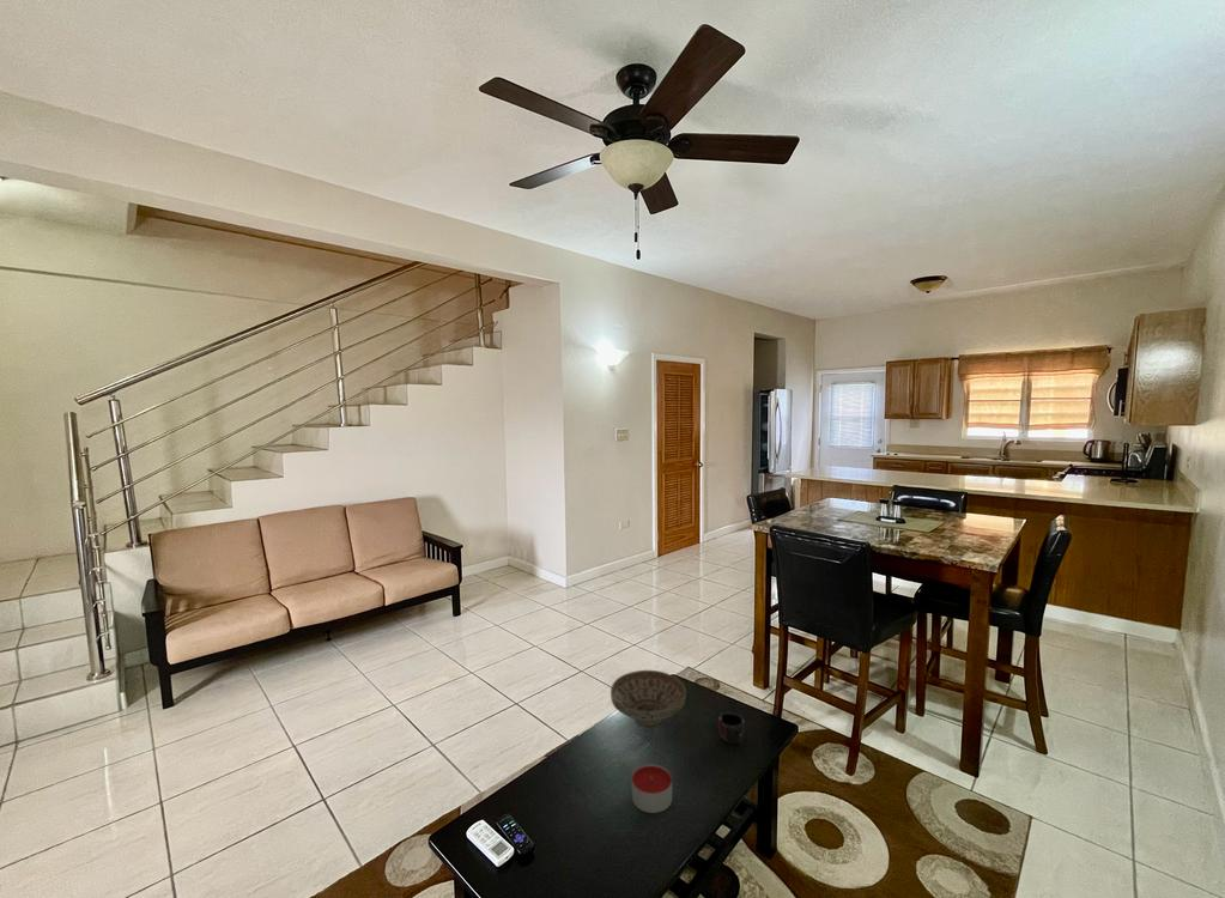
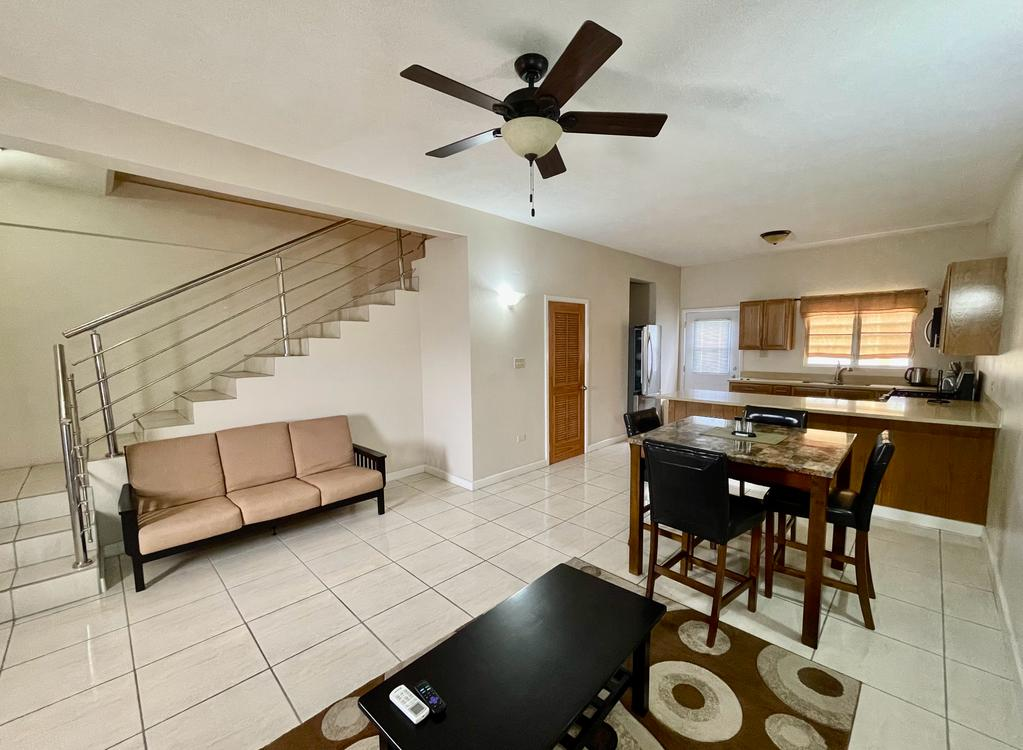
- mug (733, 730)
- decorative bowl (648, 703)
- candle (651, 787)
